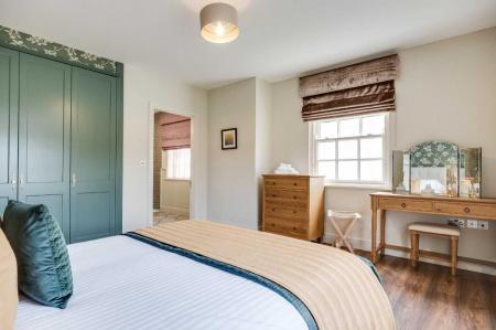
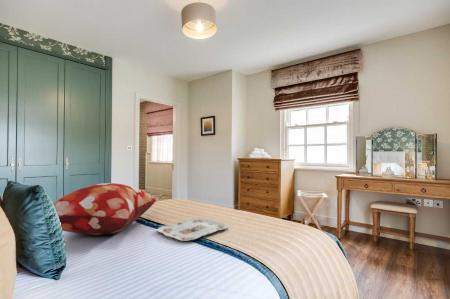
+ decorative pillow (108, 207)
+ serving tray (193, 228)
